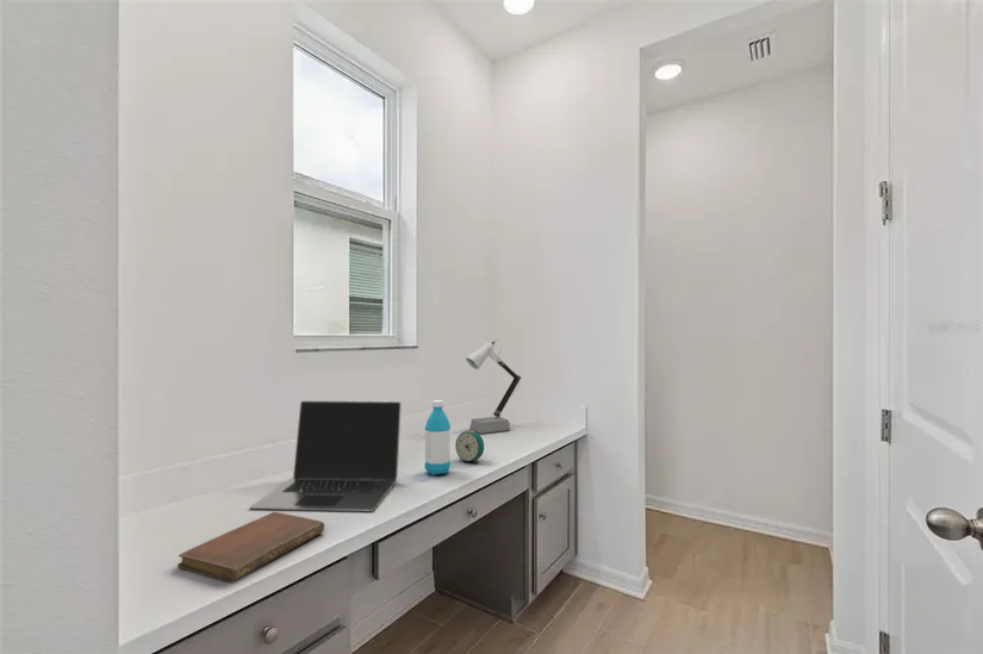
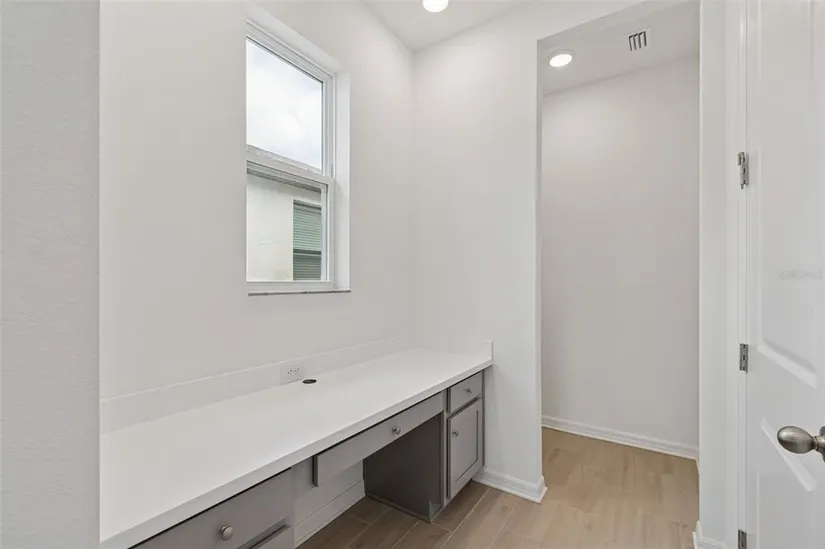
- water bottle (437, 436)
- alarm clock (471, 444)
- desk lamp (508, 388)
- laptop (332, 449)
- notebook (256, 542)
